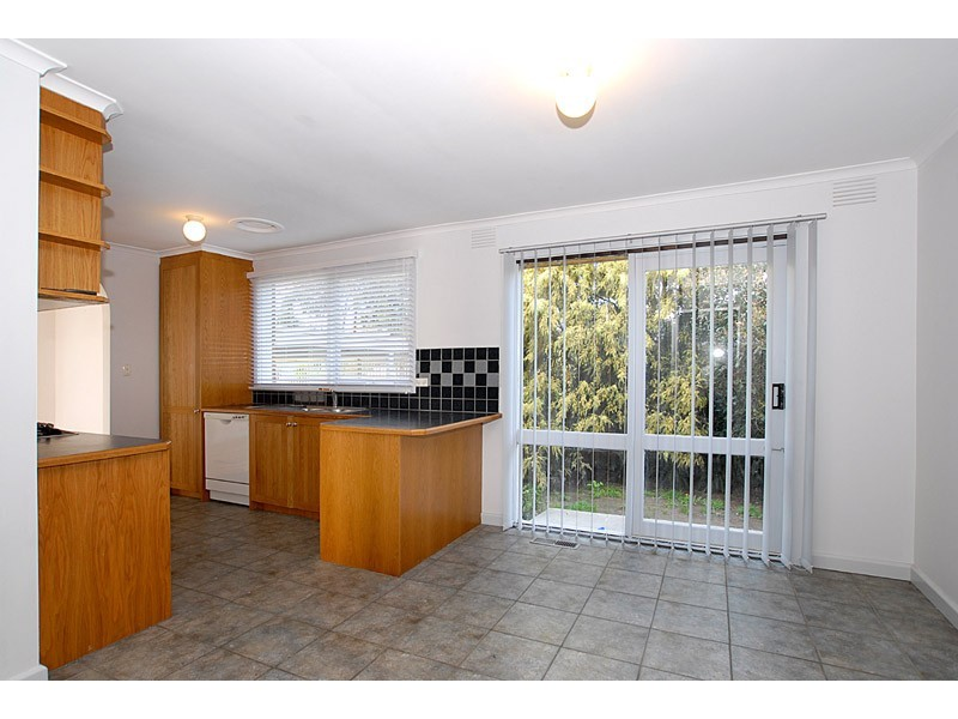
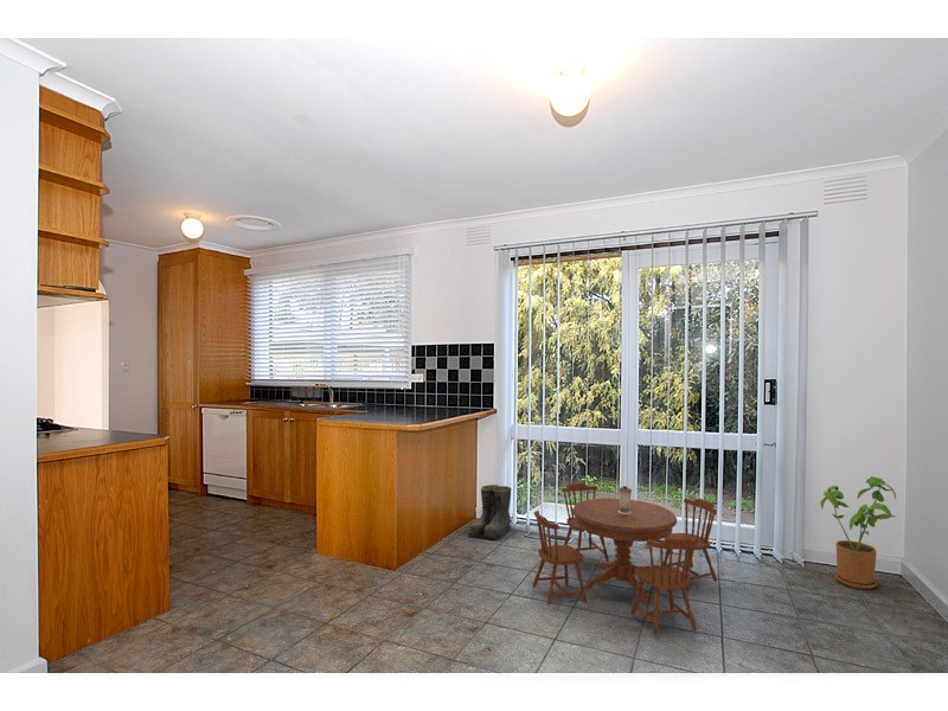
+ boots (491, 510)
+ dining table (626, 536)
+ house plant (860, 531)
